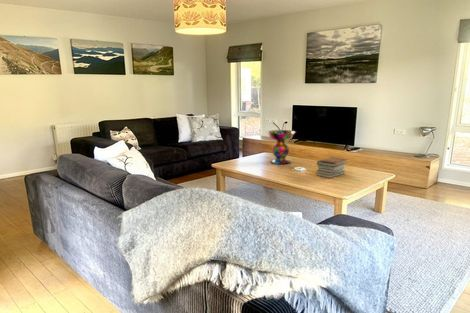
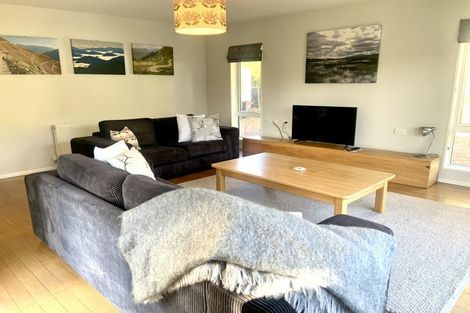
- decorative bowl (280, 147)
- book stack (331, 167)
